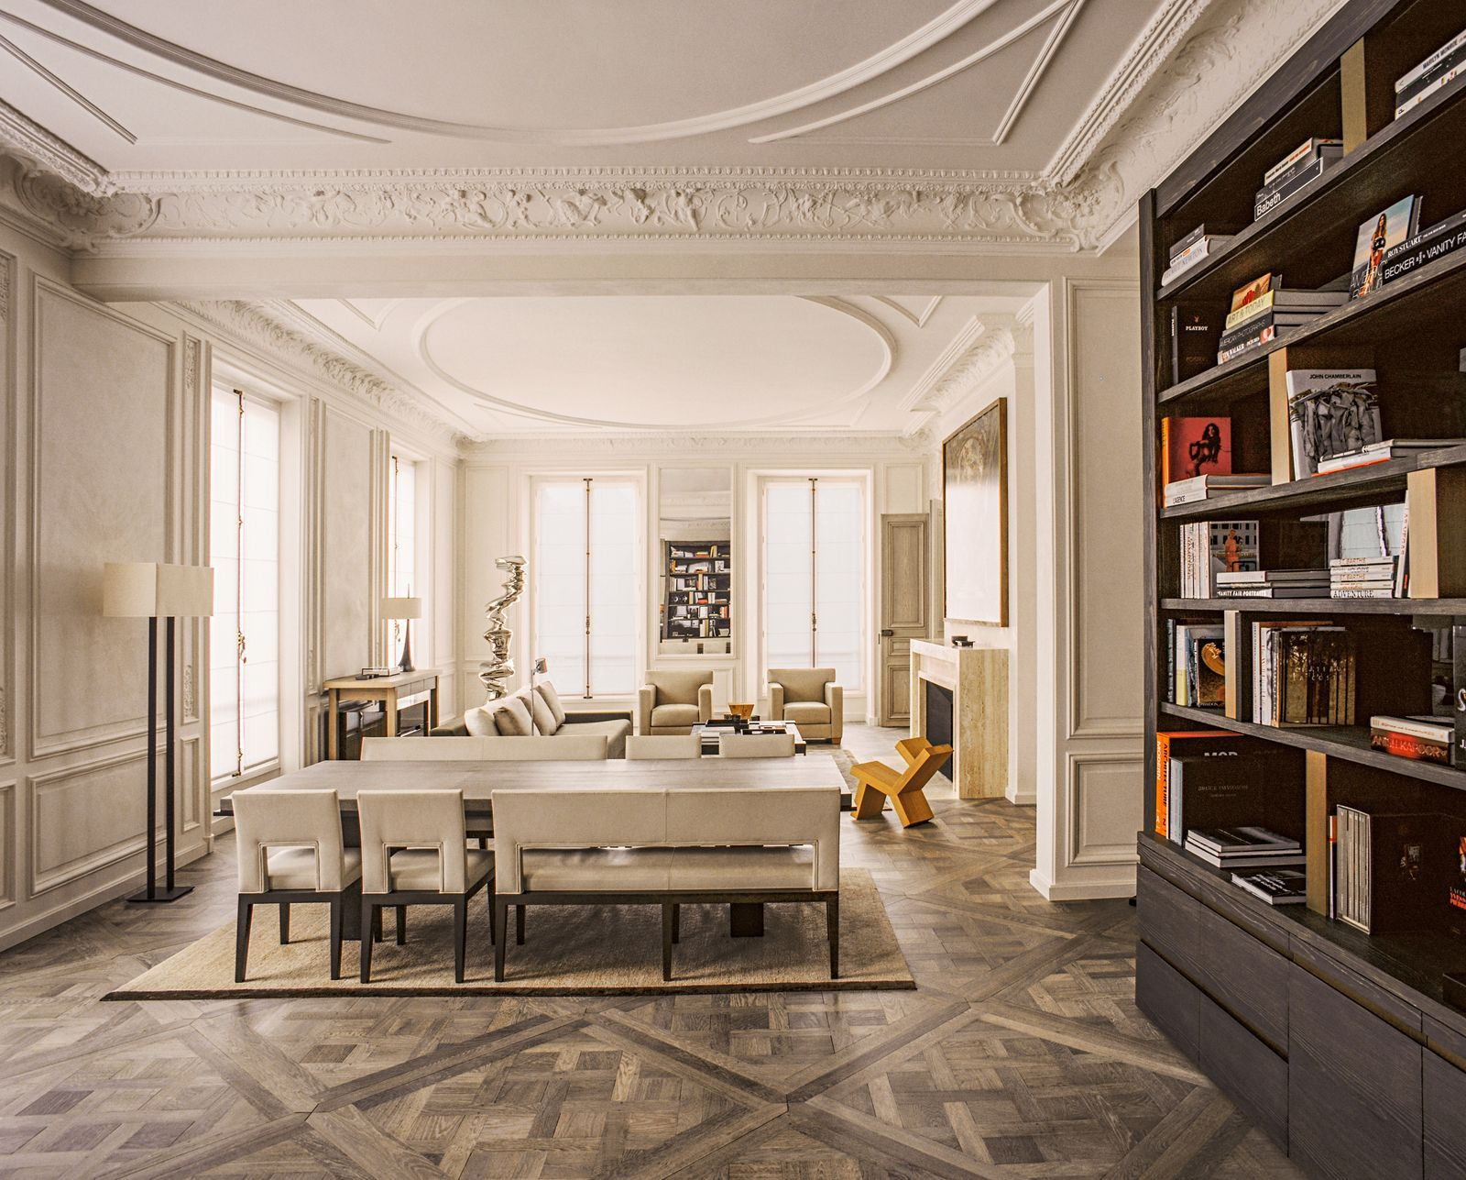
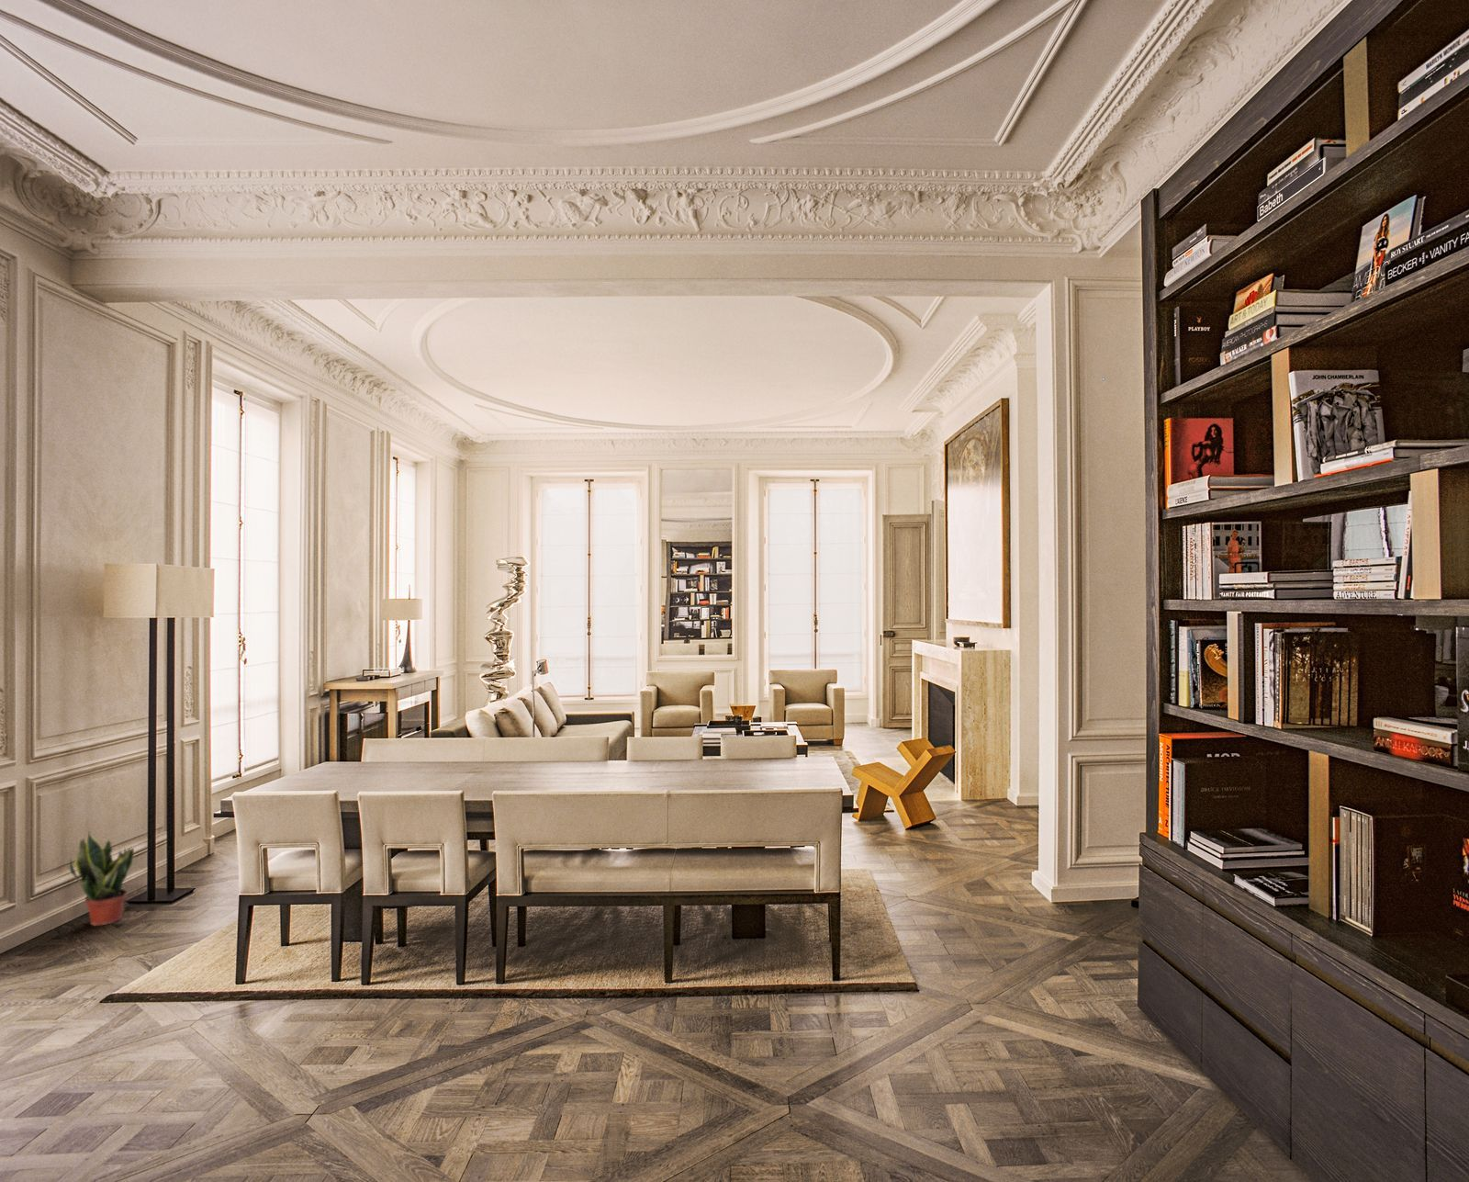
+ potted plant (112, 872)
